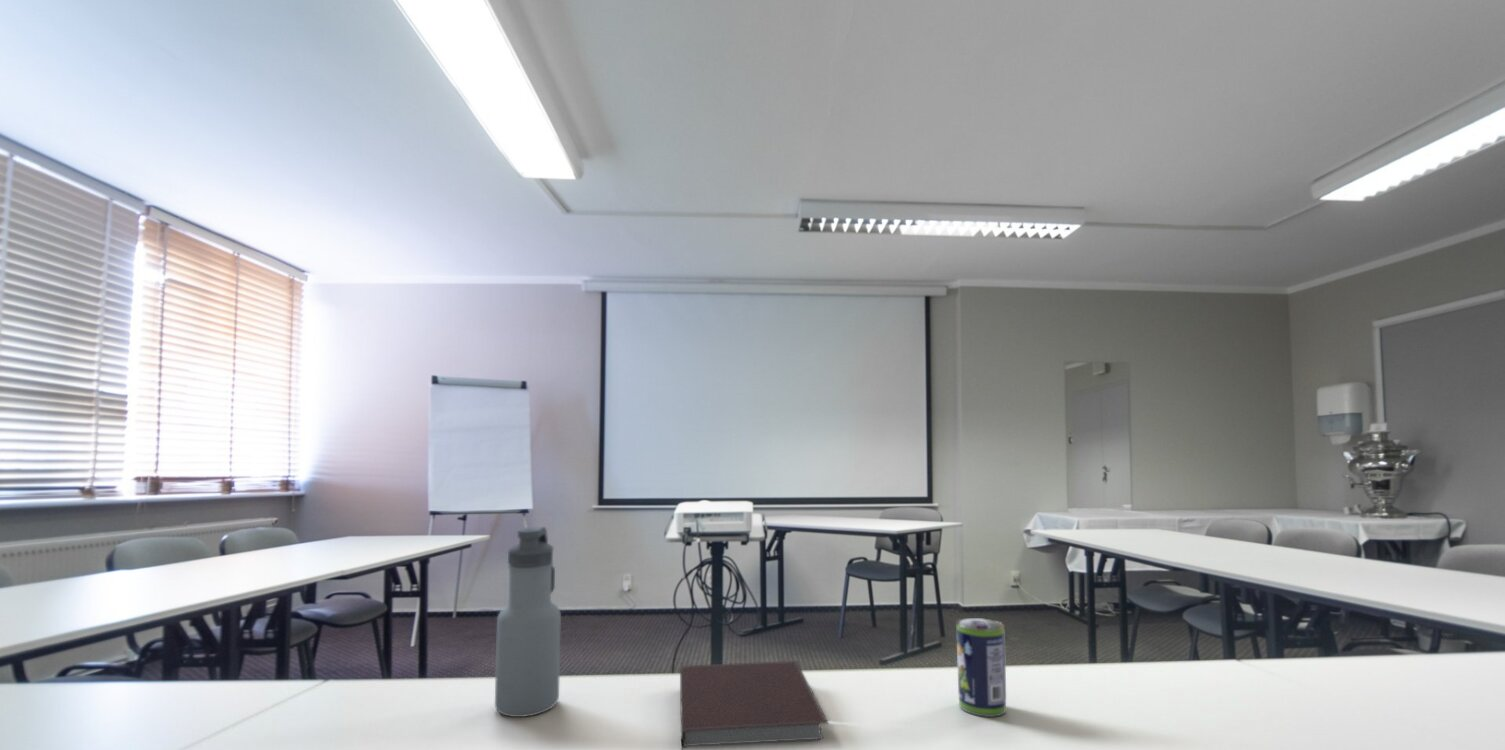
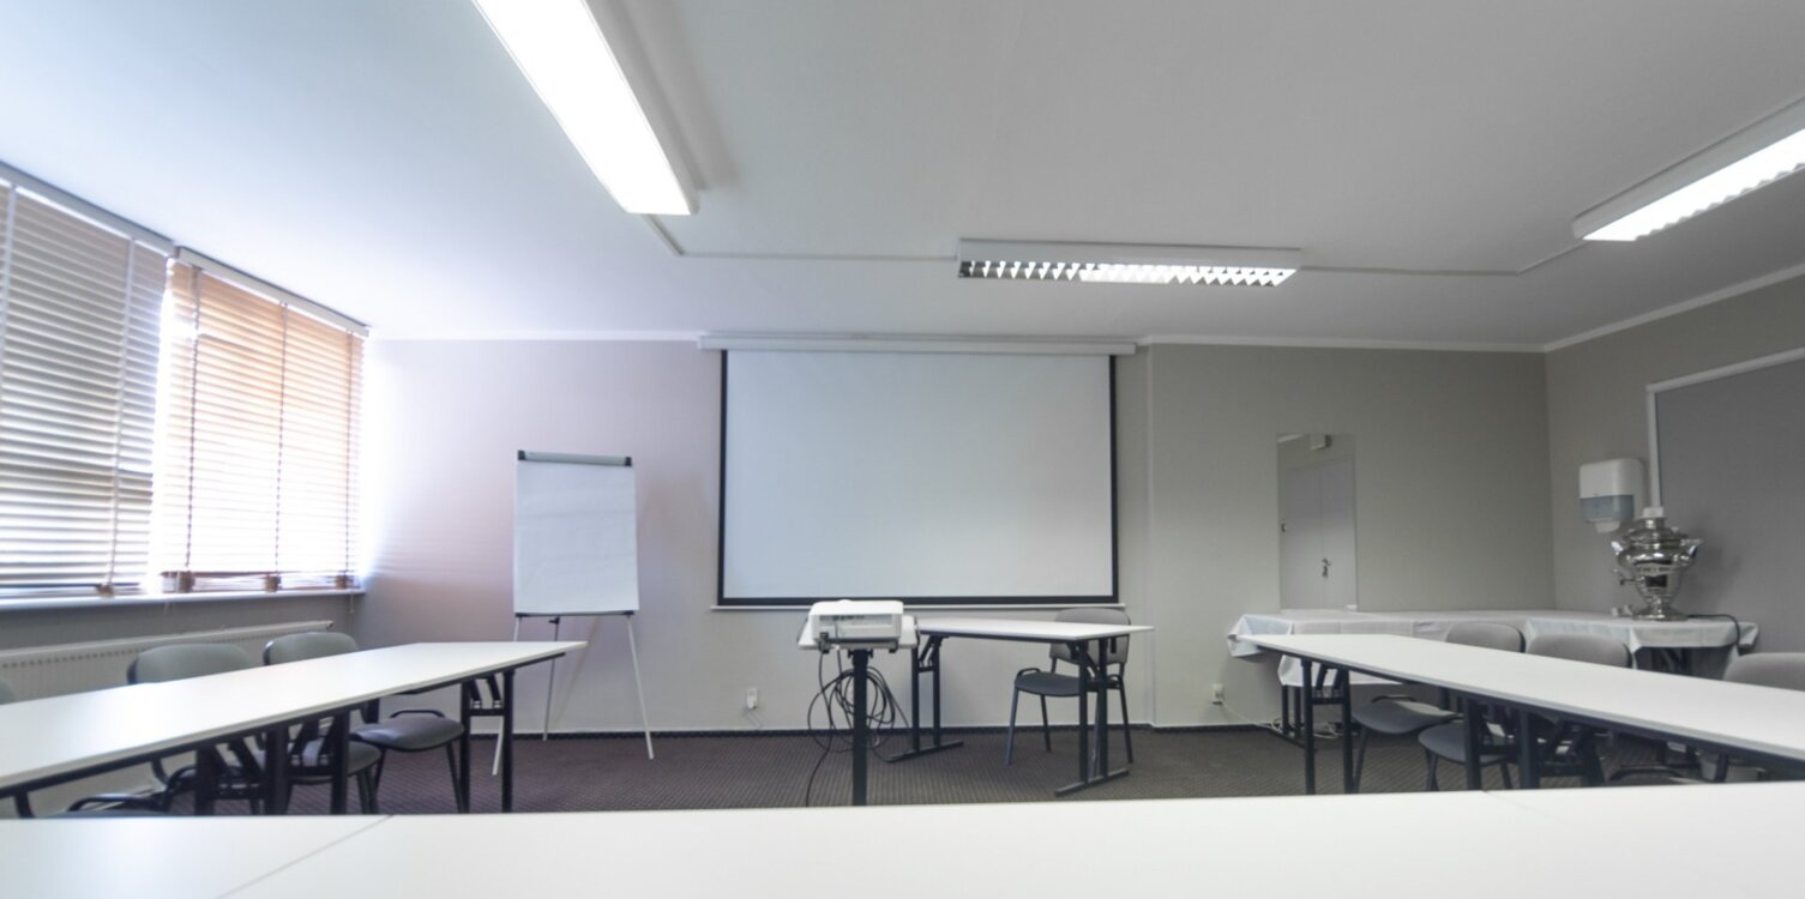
- water bottle (529, 615)
- beverage can (981, 665)
- notebook (746, 701)
